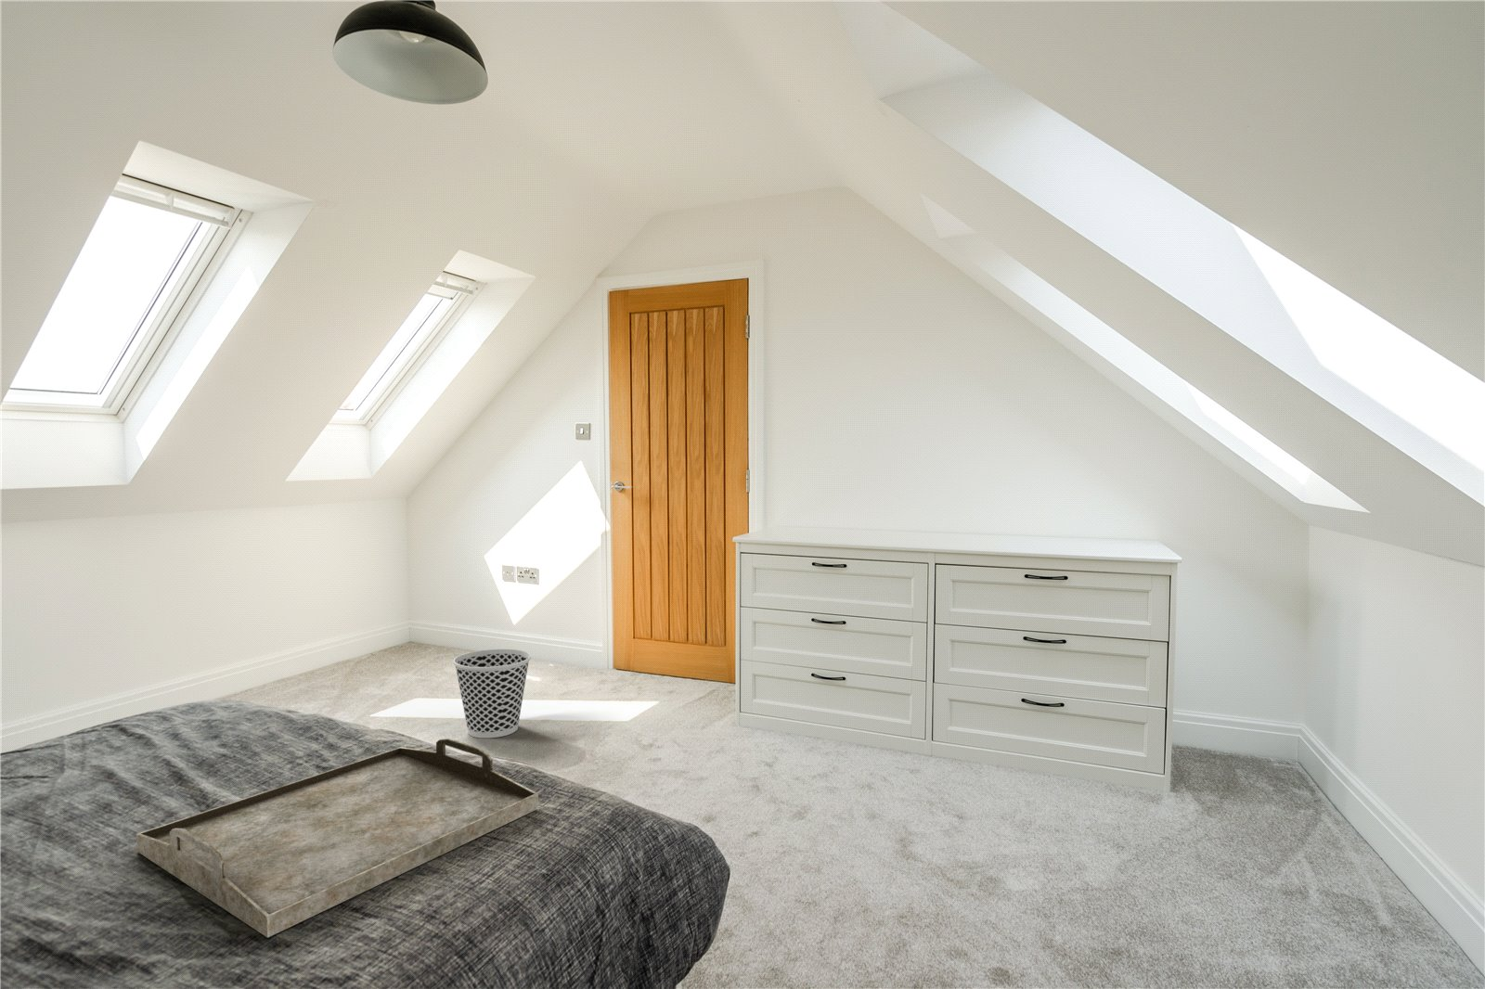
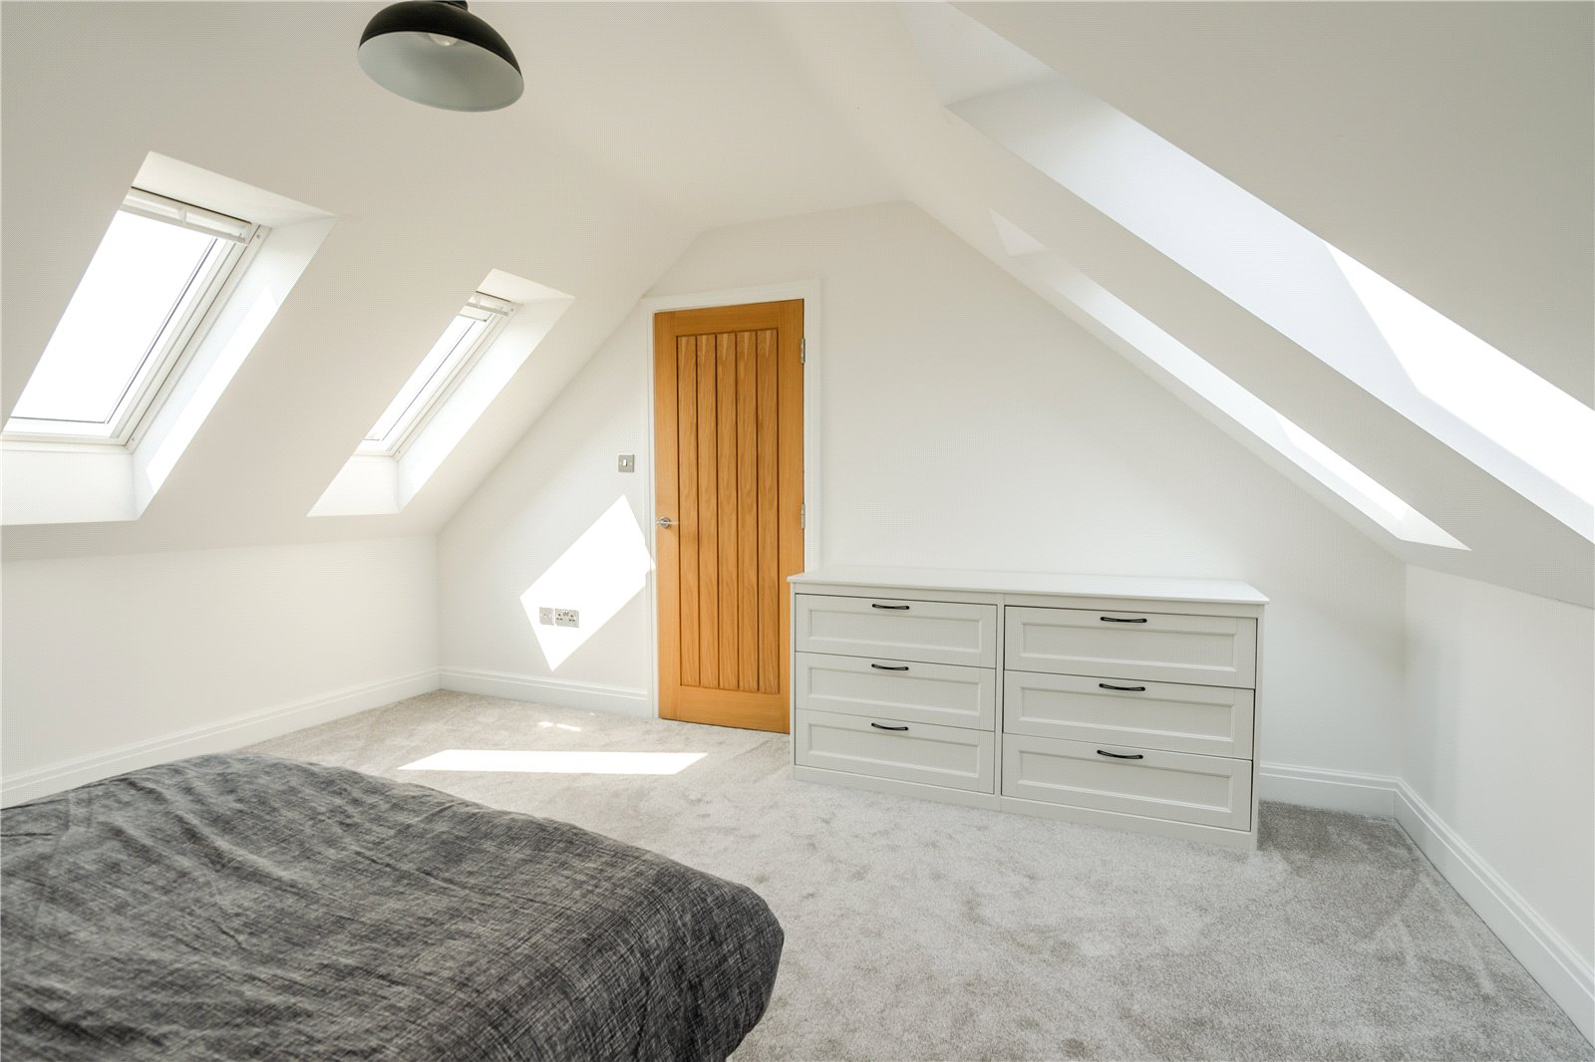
- wastebasket (492, 693)
- serving tray (349, 806)
